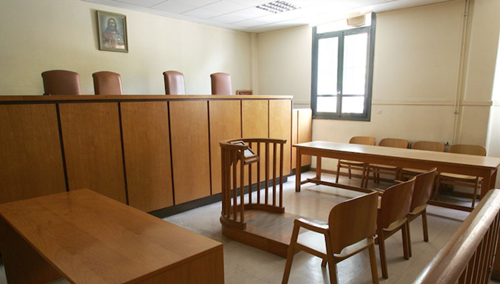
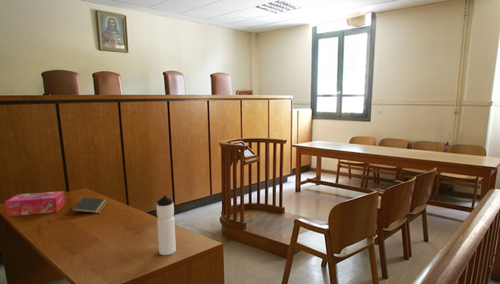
+ notepad (91, 204)
+ tissue box (36, 203)
+ water bottle (166, 223)
